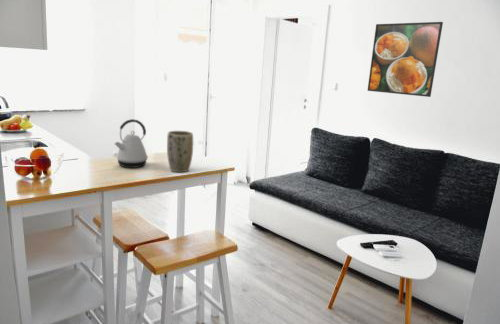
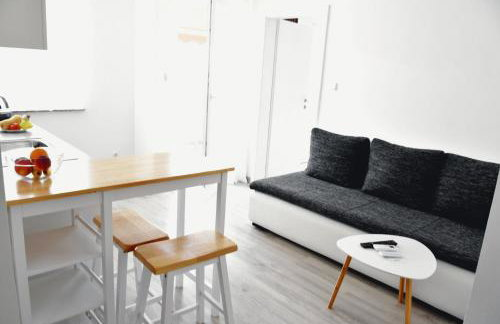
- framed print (402, 59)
- plant pot (180, 151)
- kettle (131, 142)
